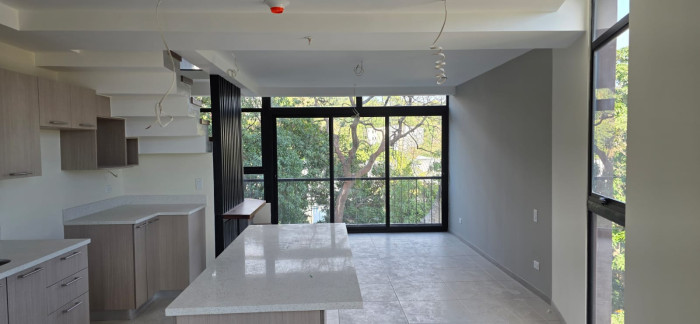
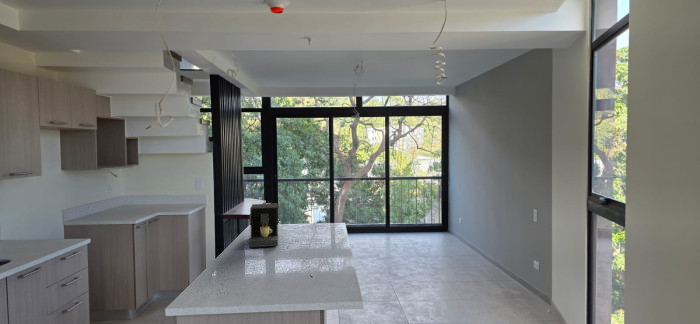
+ coffee maker (264, 224)
